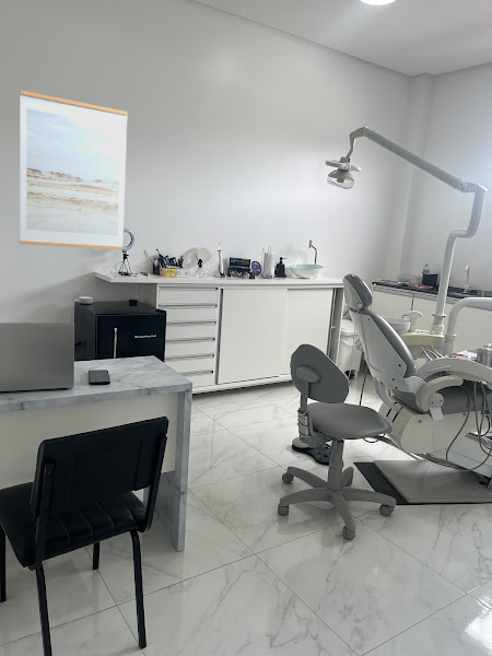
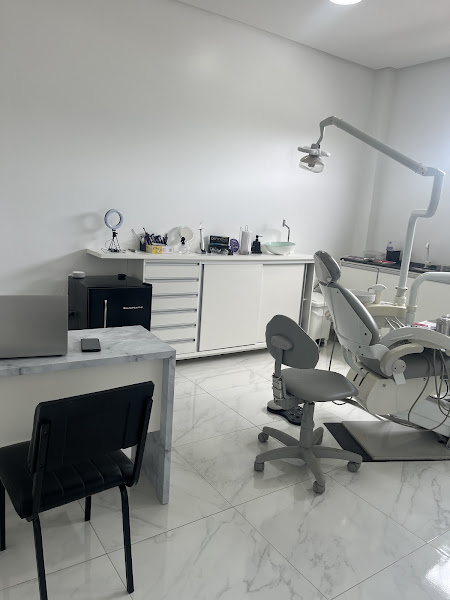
- wall art (74, 176)
